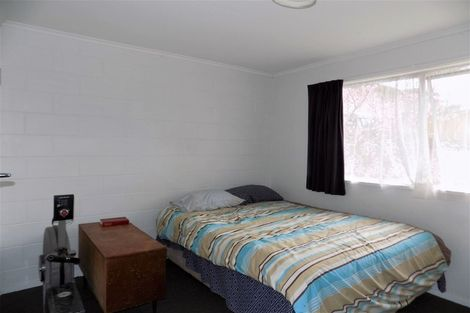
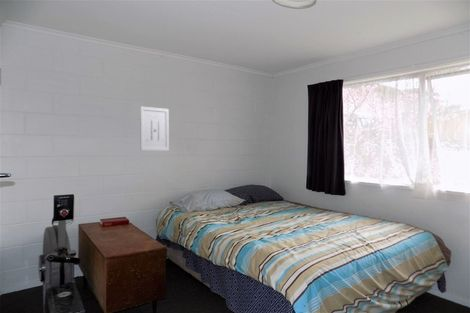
+ wall art (155, 129)
